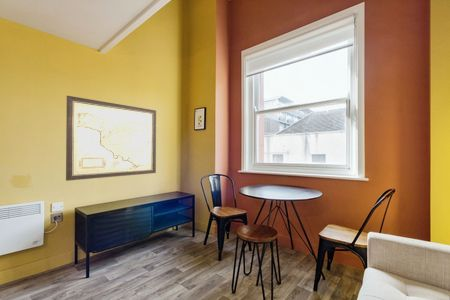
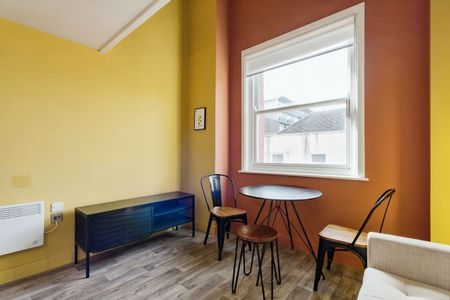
- wall art (117, 140)
